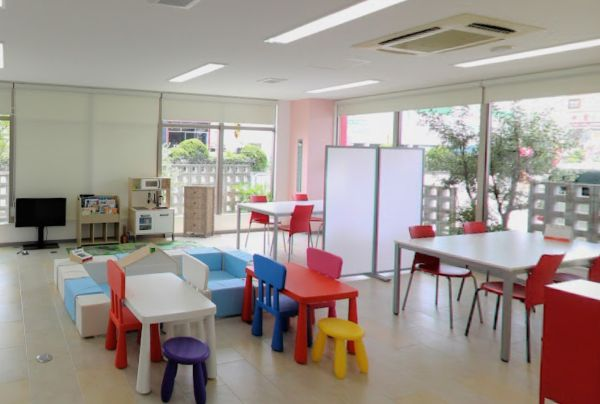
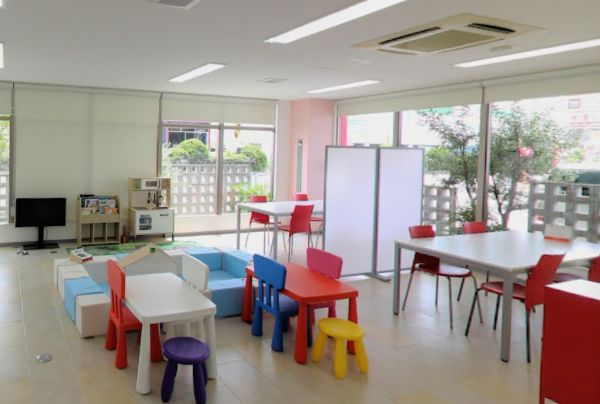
- storage cabinet (199, 211)
